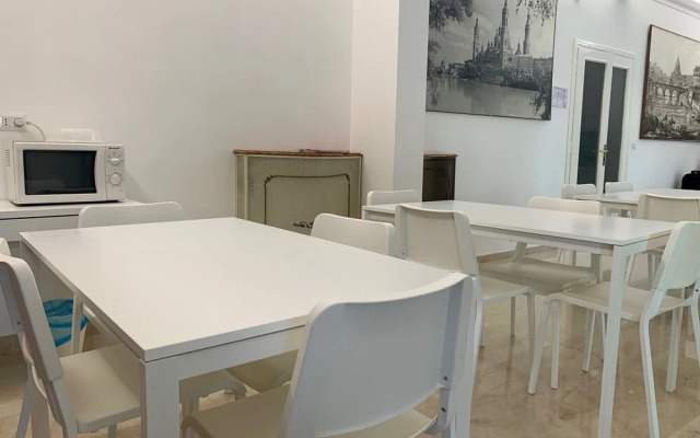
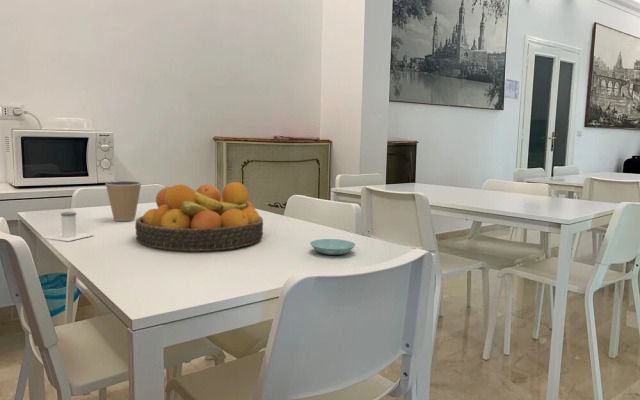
+ saucer (332, 247)
+ coffee cup (124, 201)
+ salt shaker (68, 224)
+ fruit bowl (201, 210)
